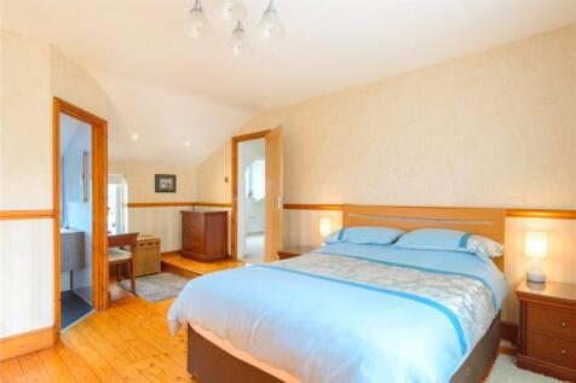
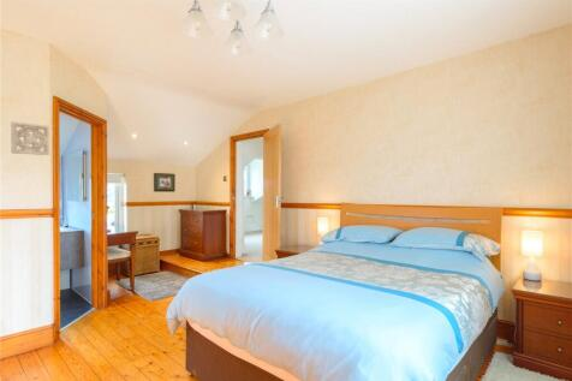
+ wall ornament (30, 139)
